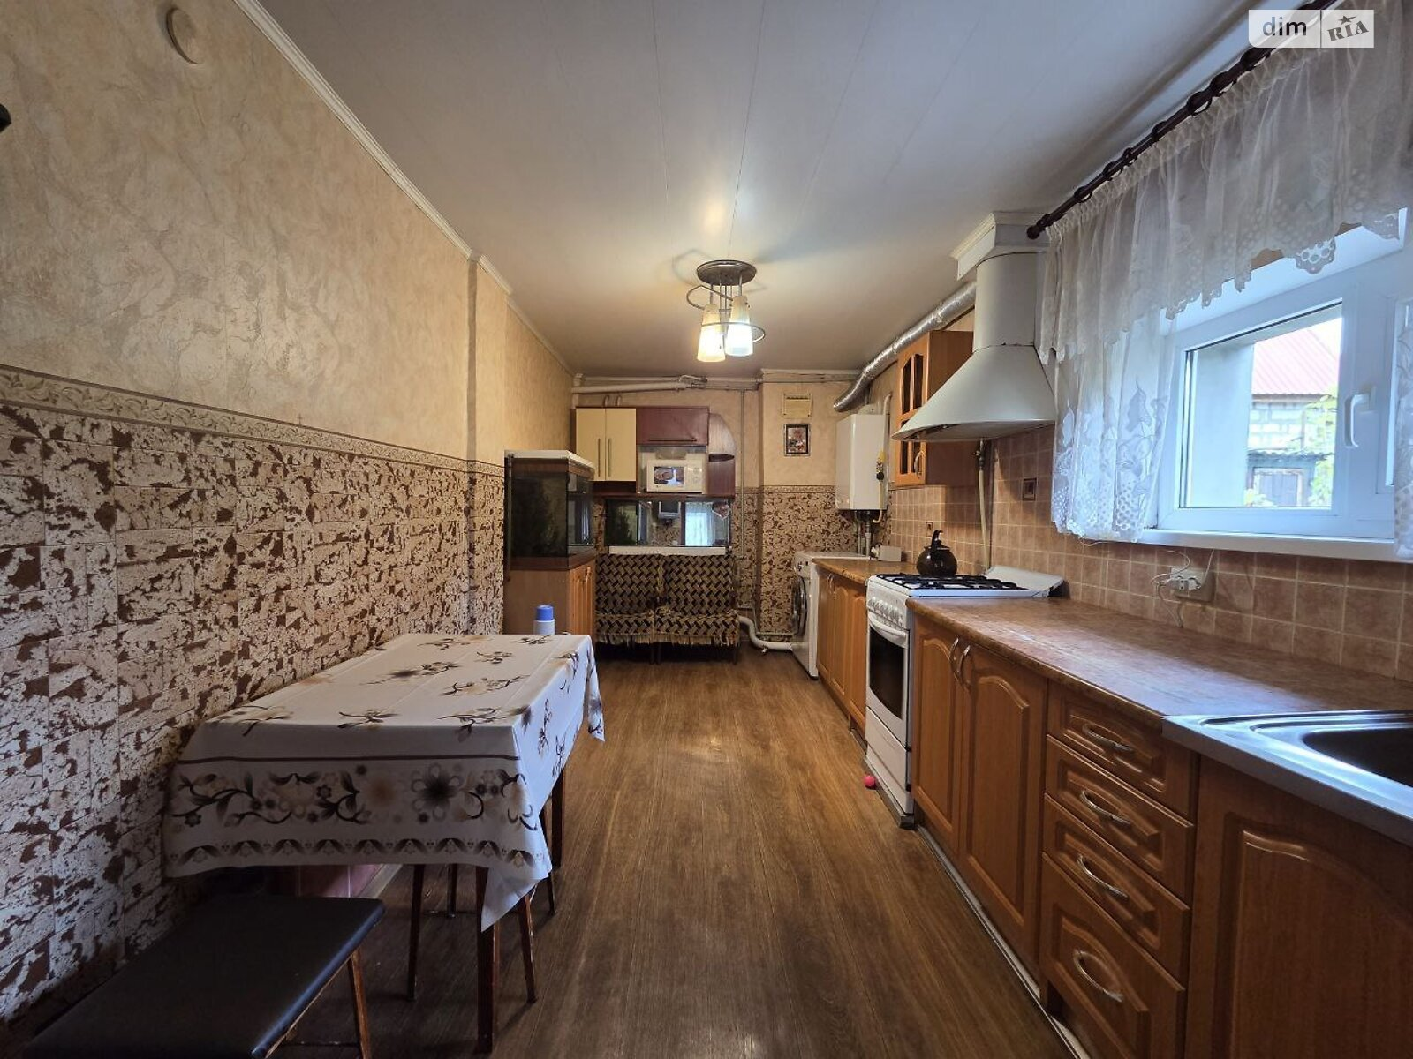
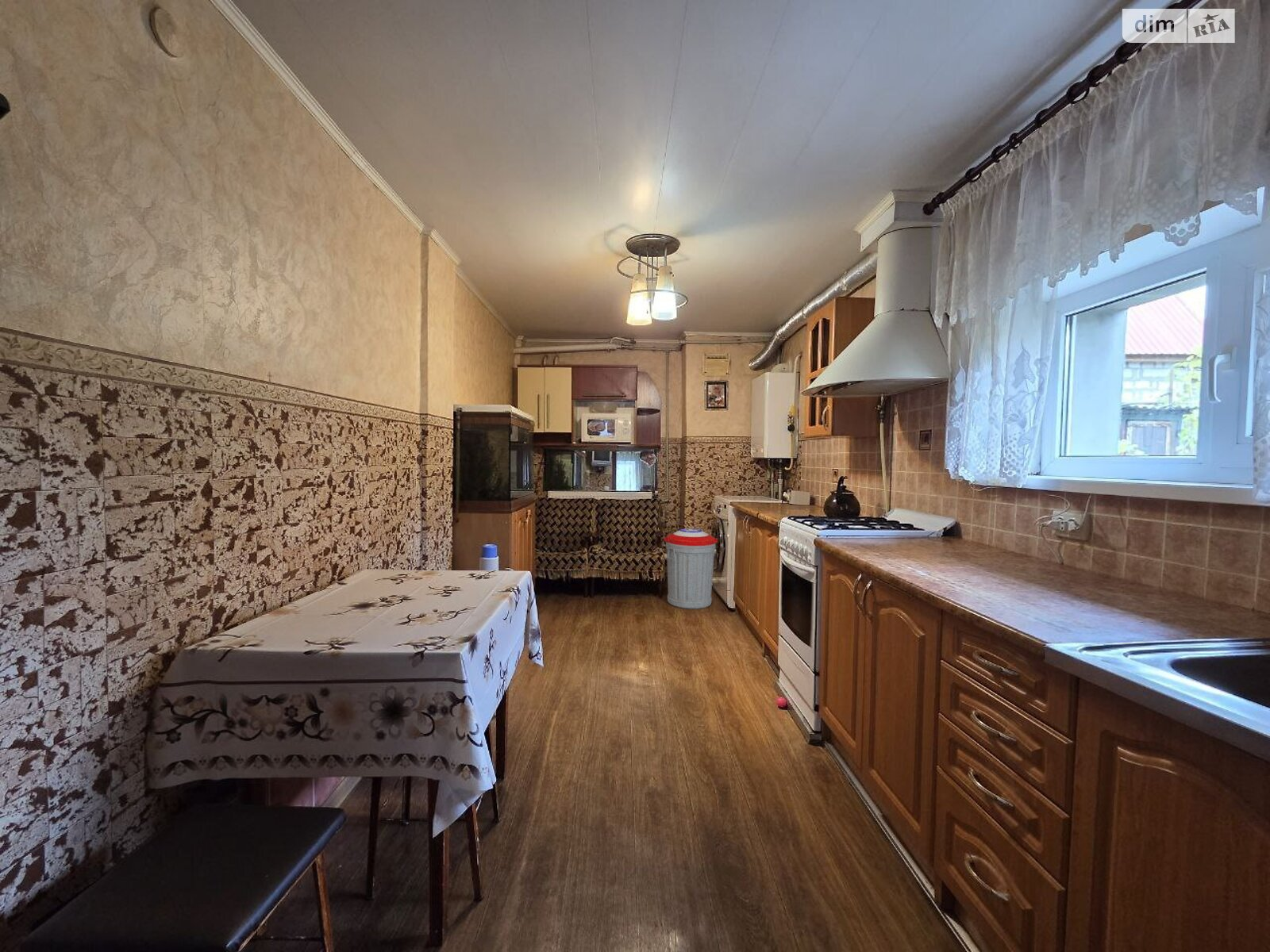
+ trash can (690, 566)
